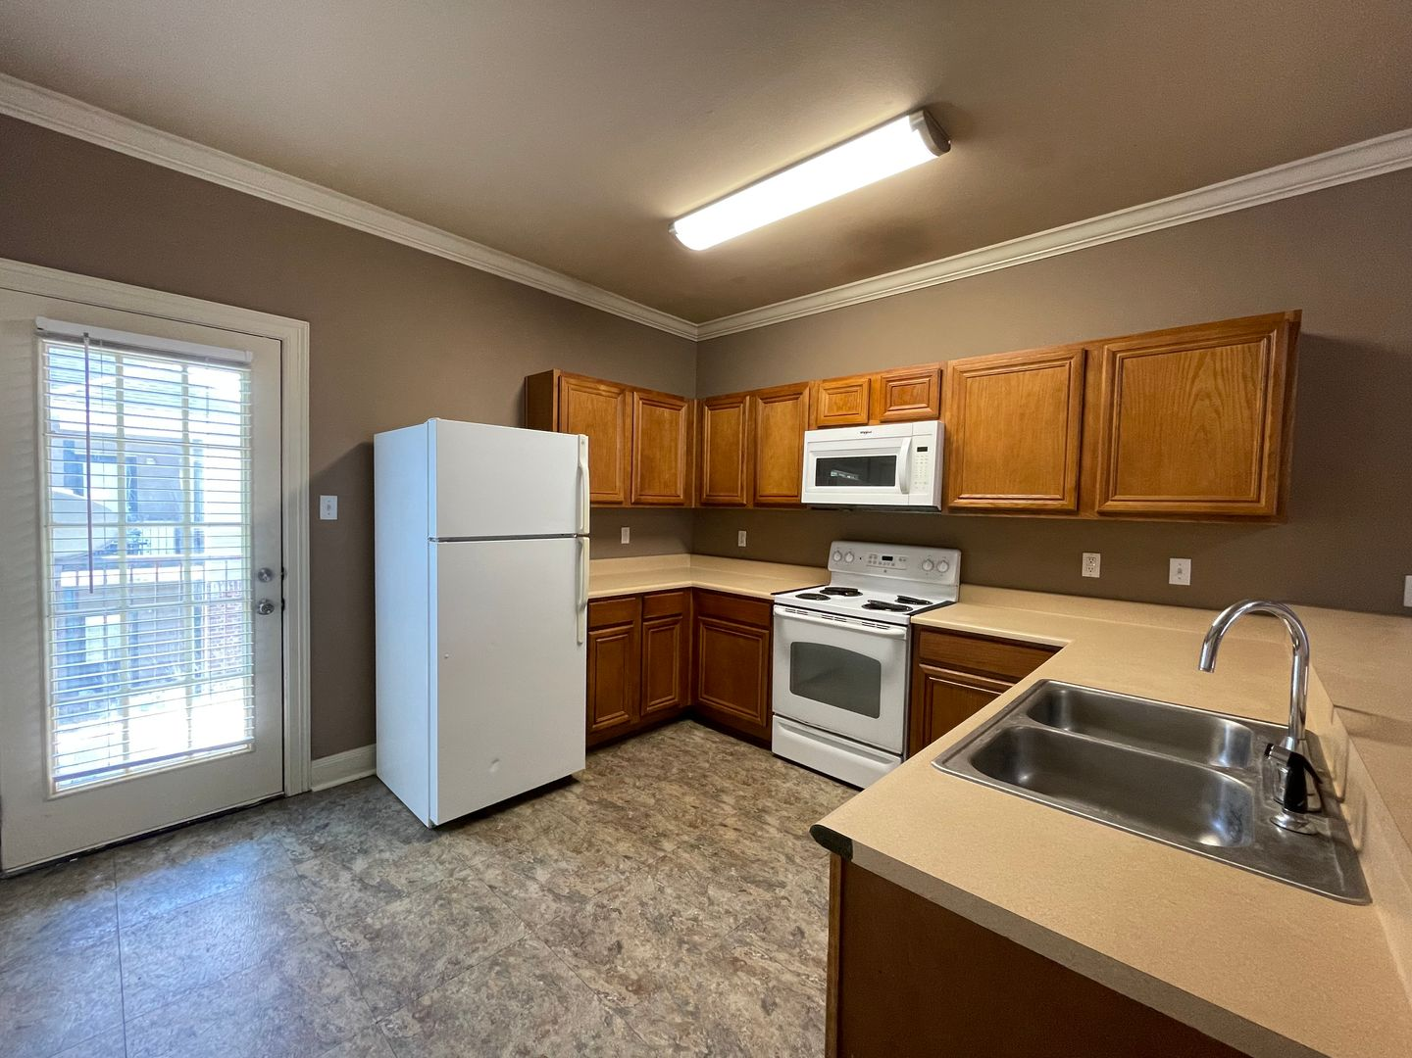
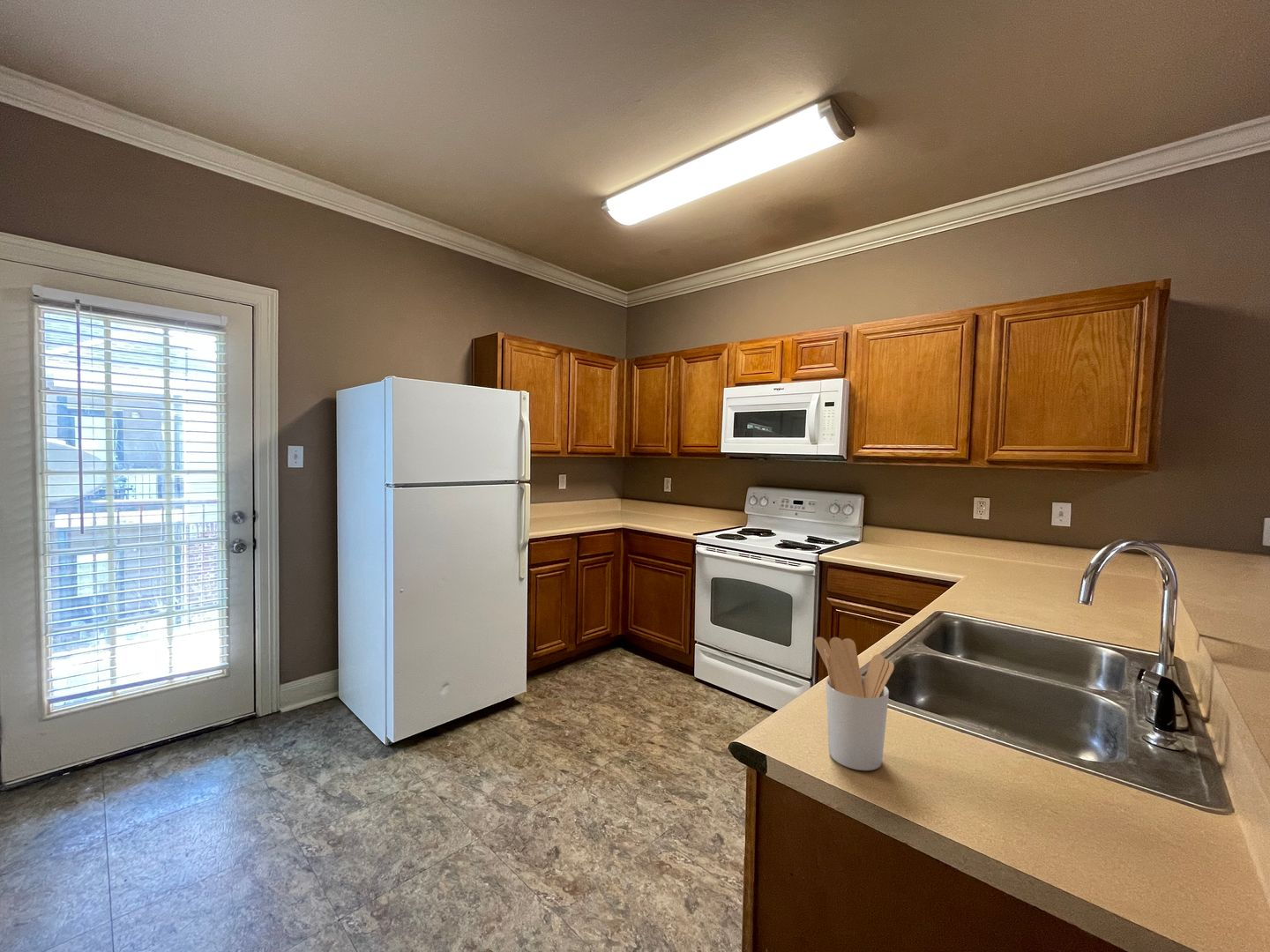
+ utensil holder (848, 696)
